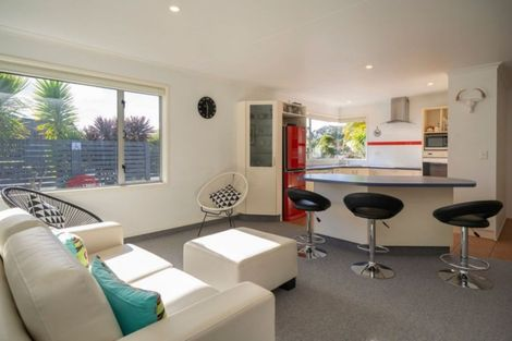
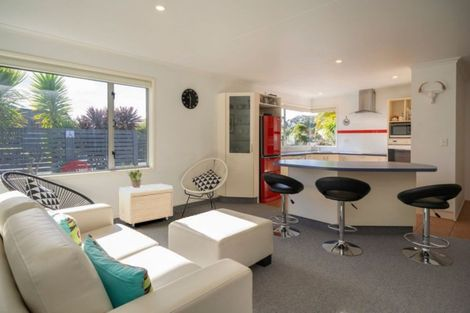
+ storage bench (146, 203)
+ potted plant (135, 177)
